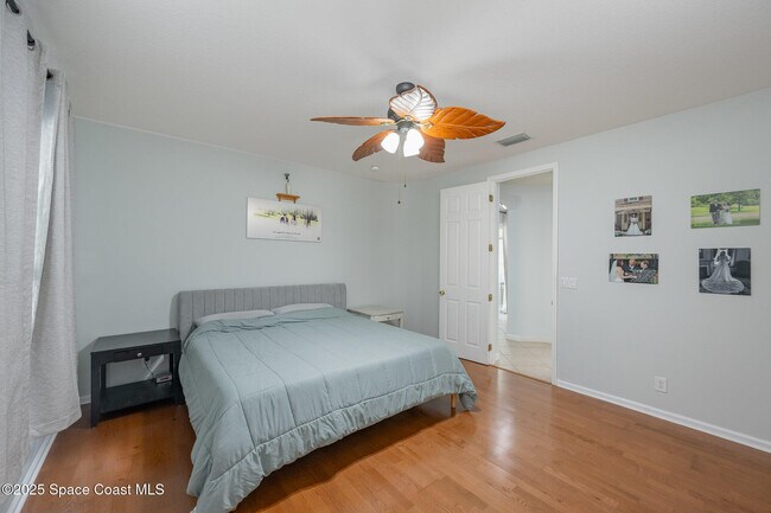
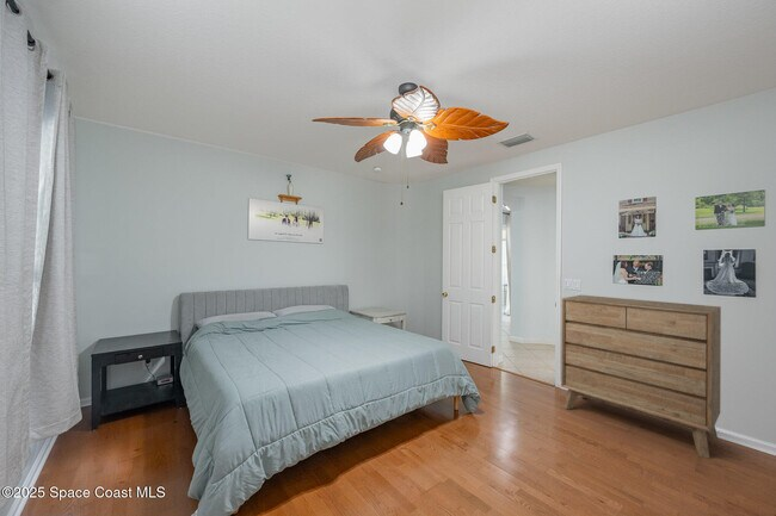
+ dresser (633, 361)
